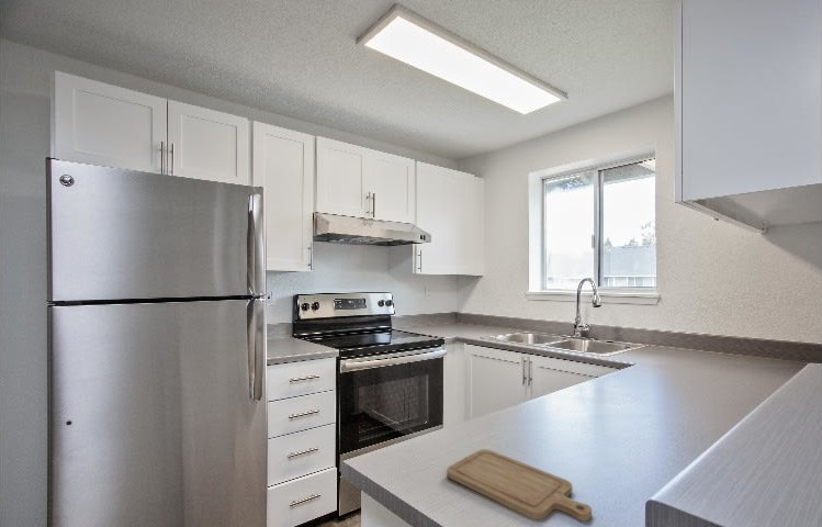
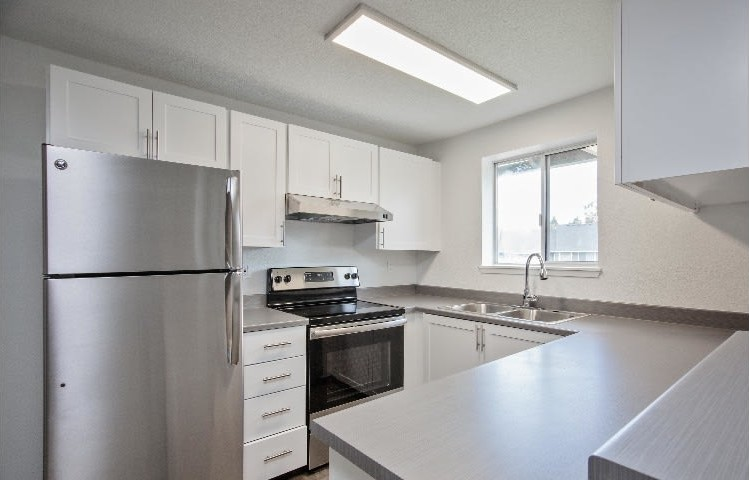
- chopping board (519, 484)
